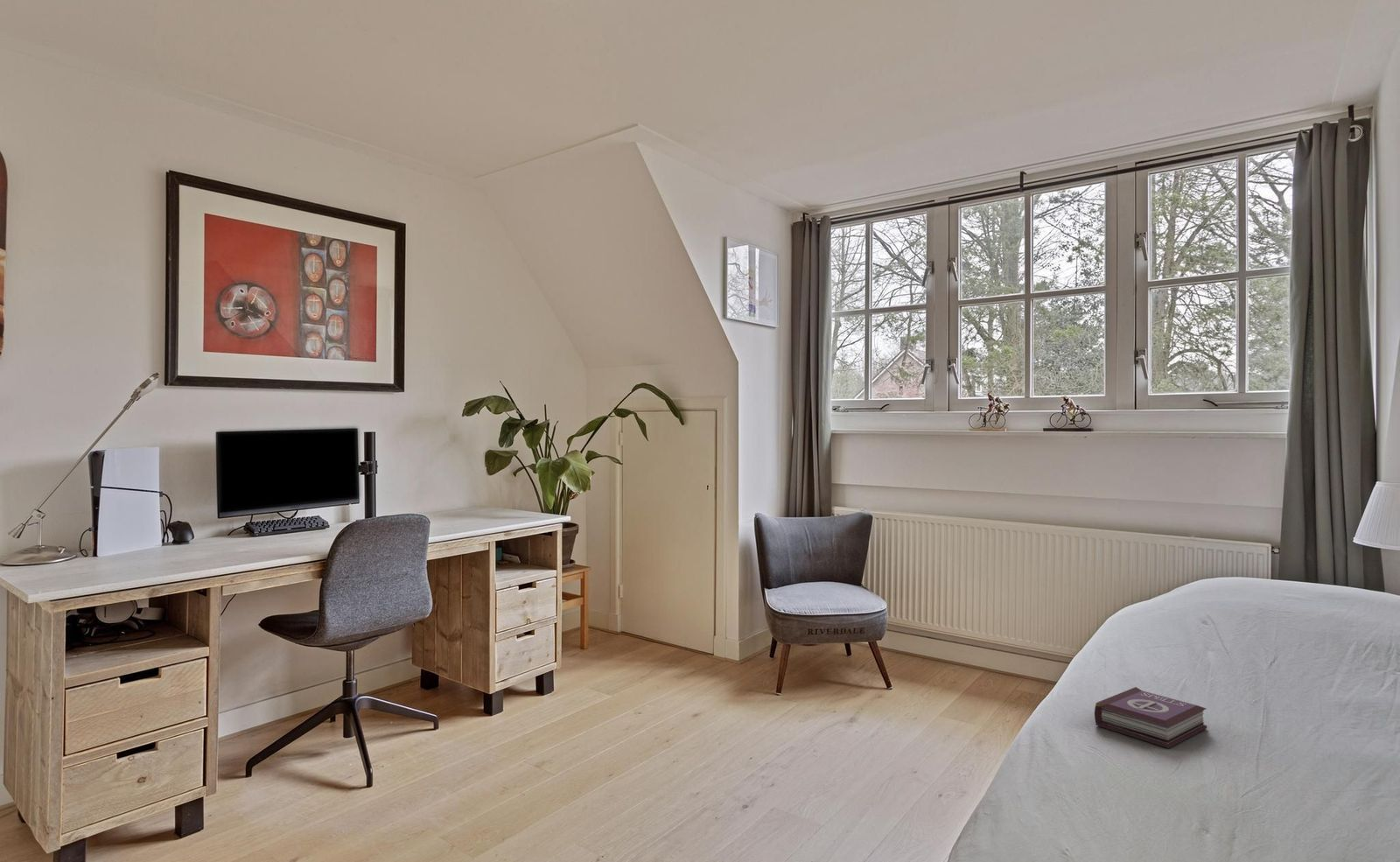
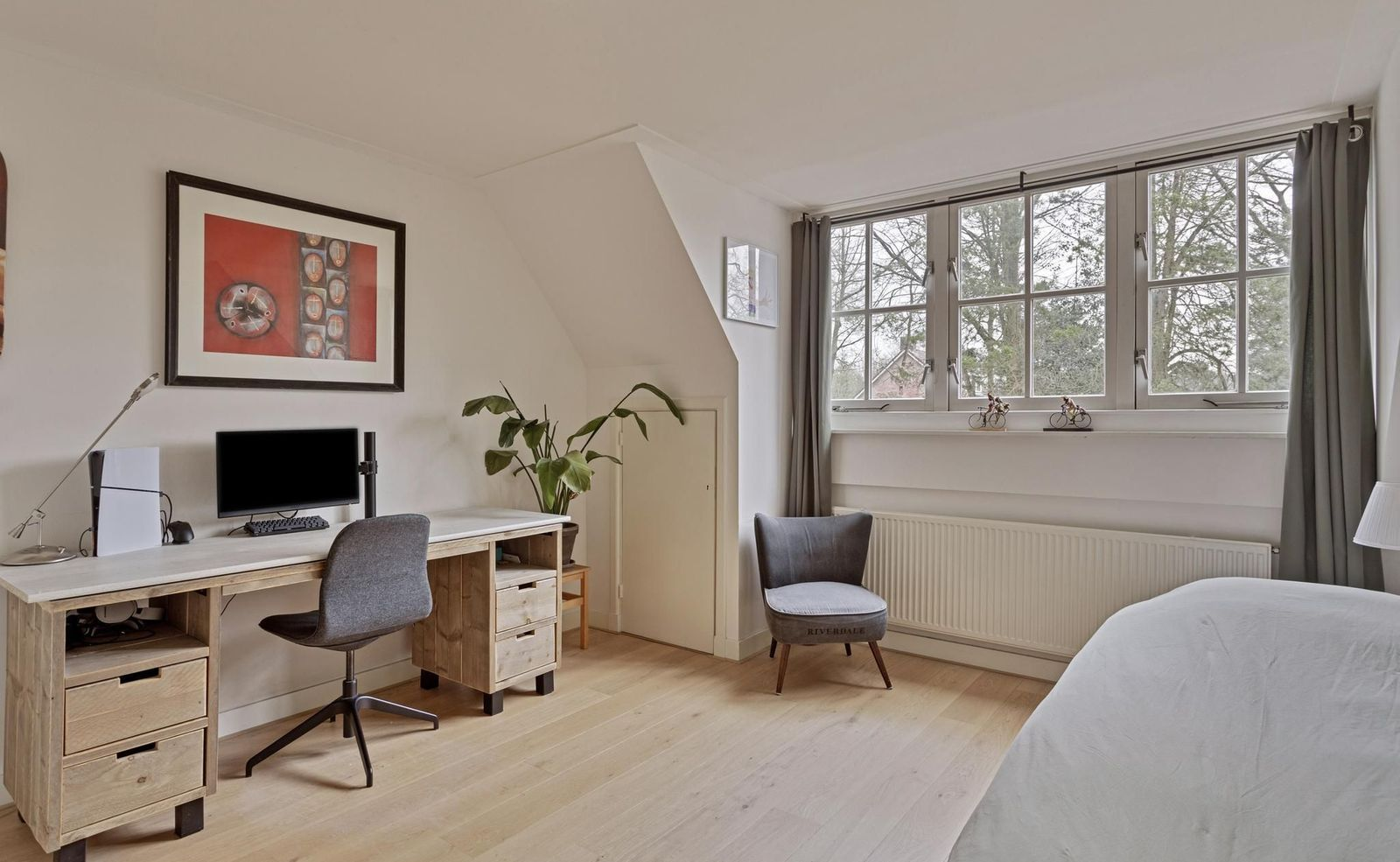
- book (1150, 714)
